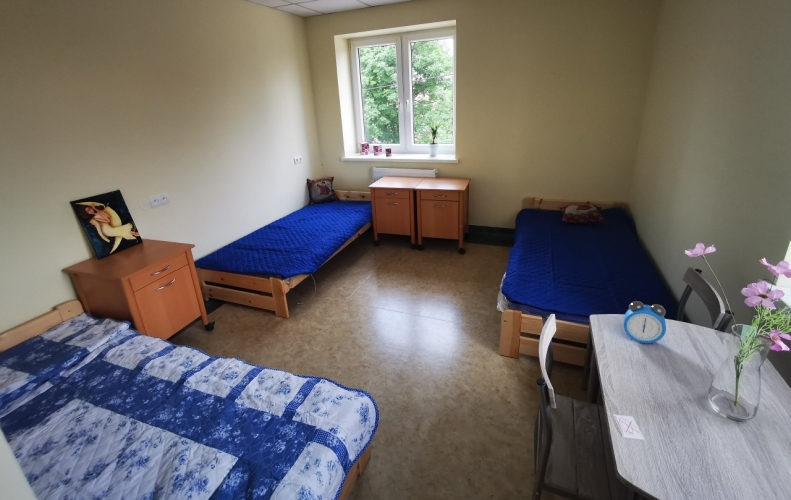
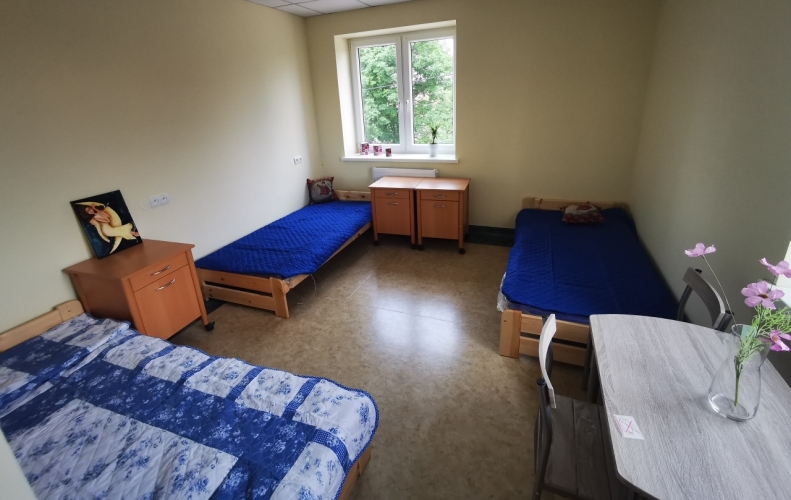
- alarm clock (644, 321)
